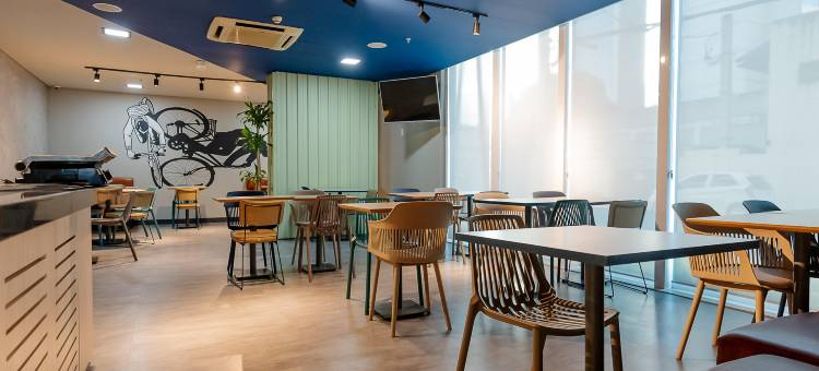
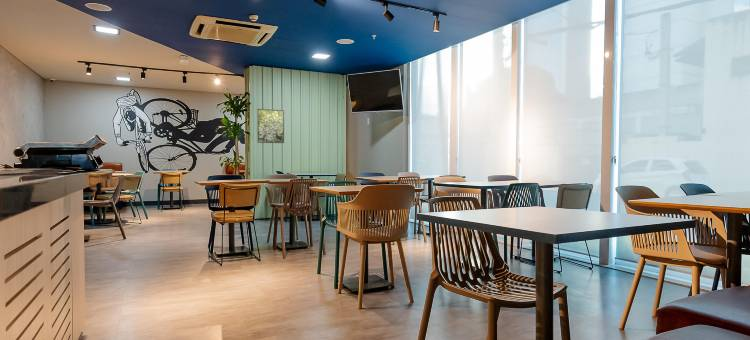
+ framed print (270, 126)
